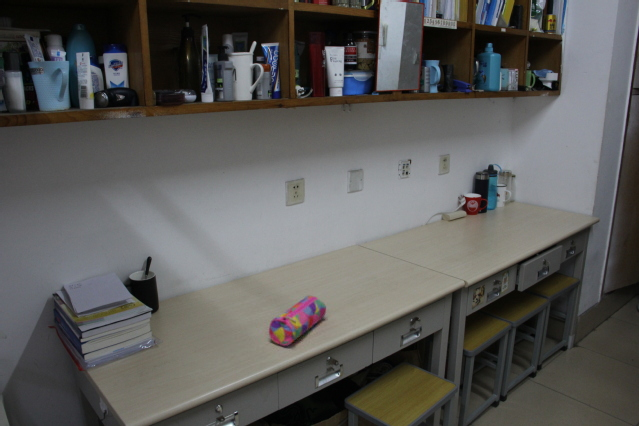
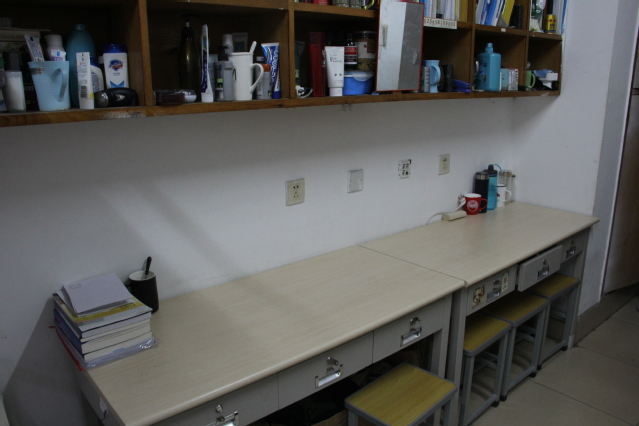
- pencil case (298, 319)
